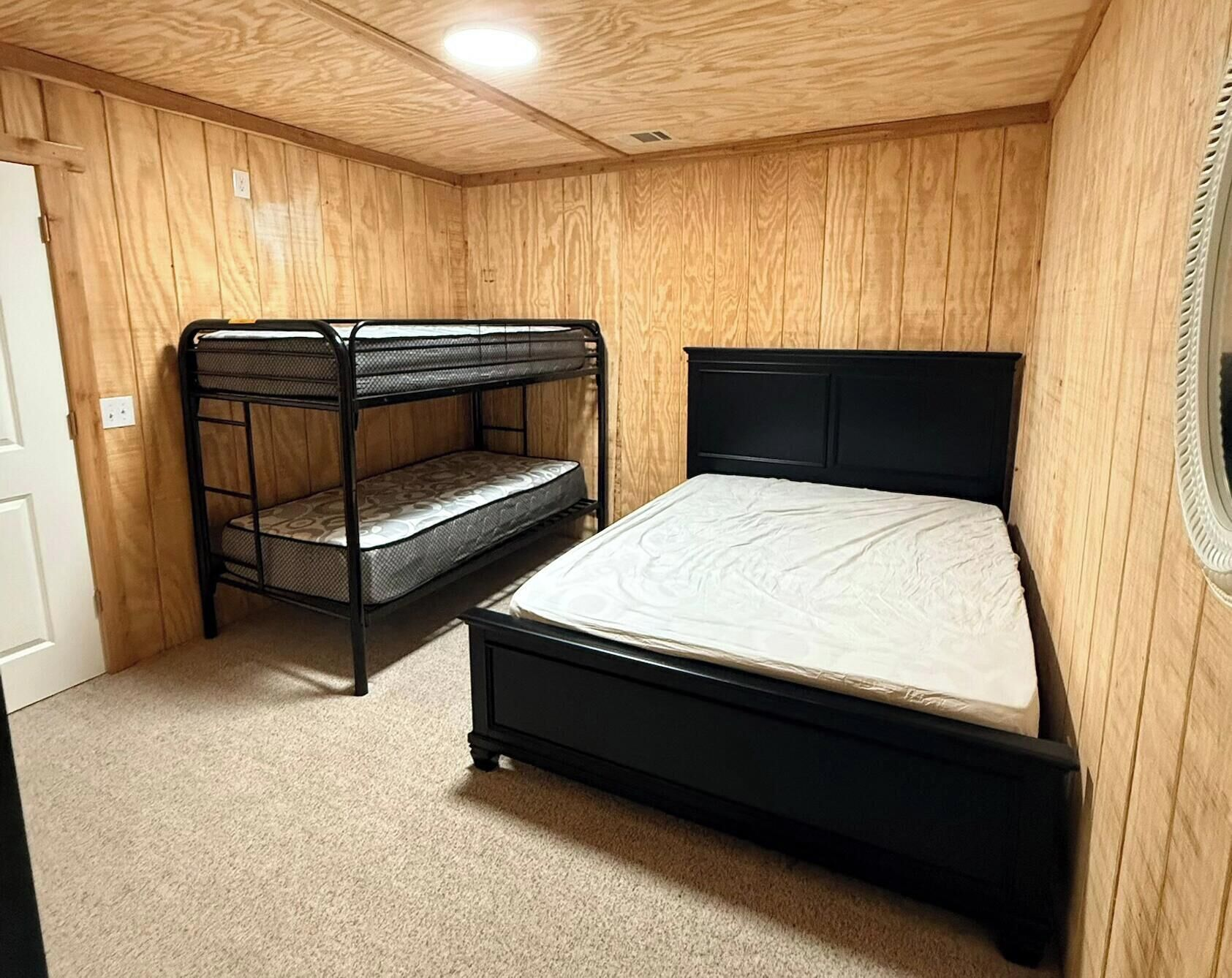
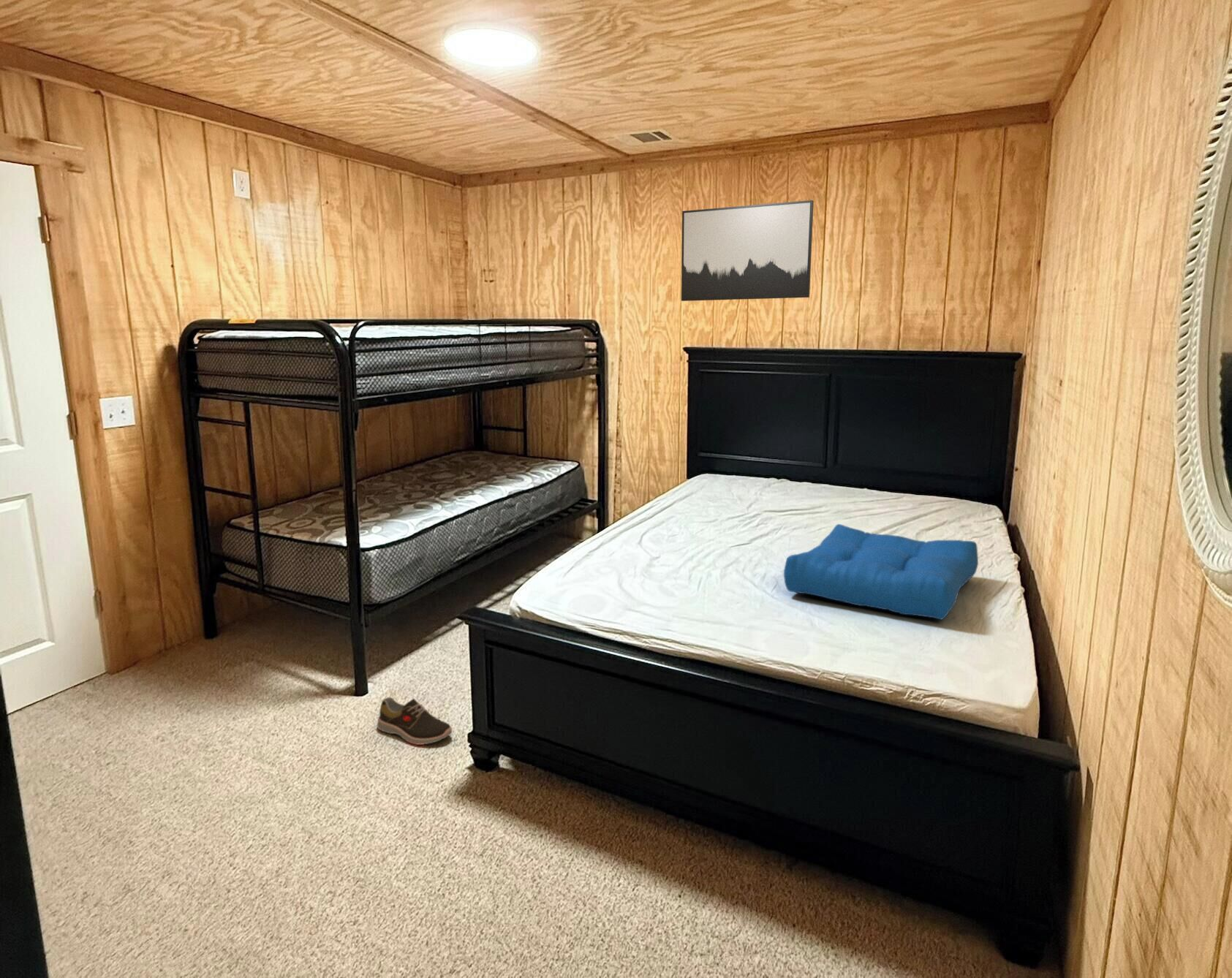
+ shoe (412, 717)
+ seat cushion (883, 567)
+ wall art (744, 253)
